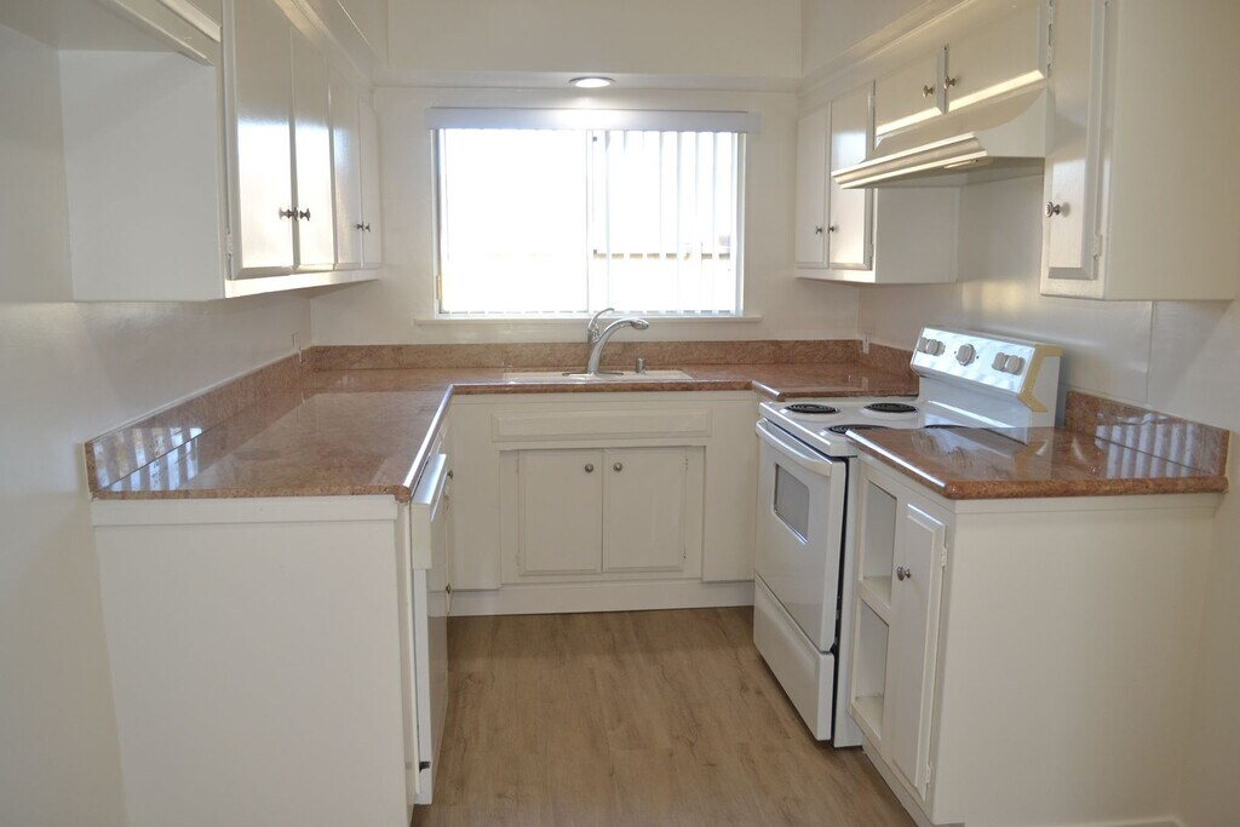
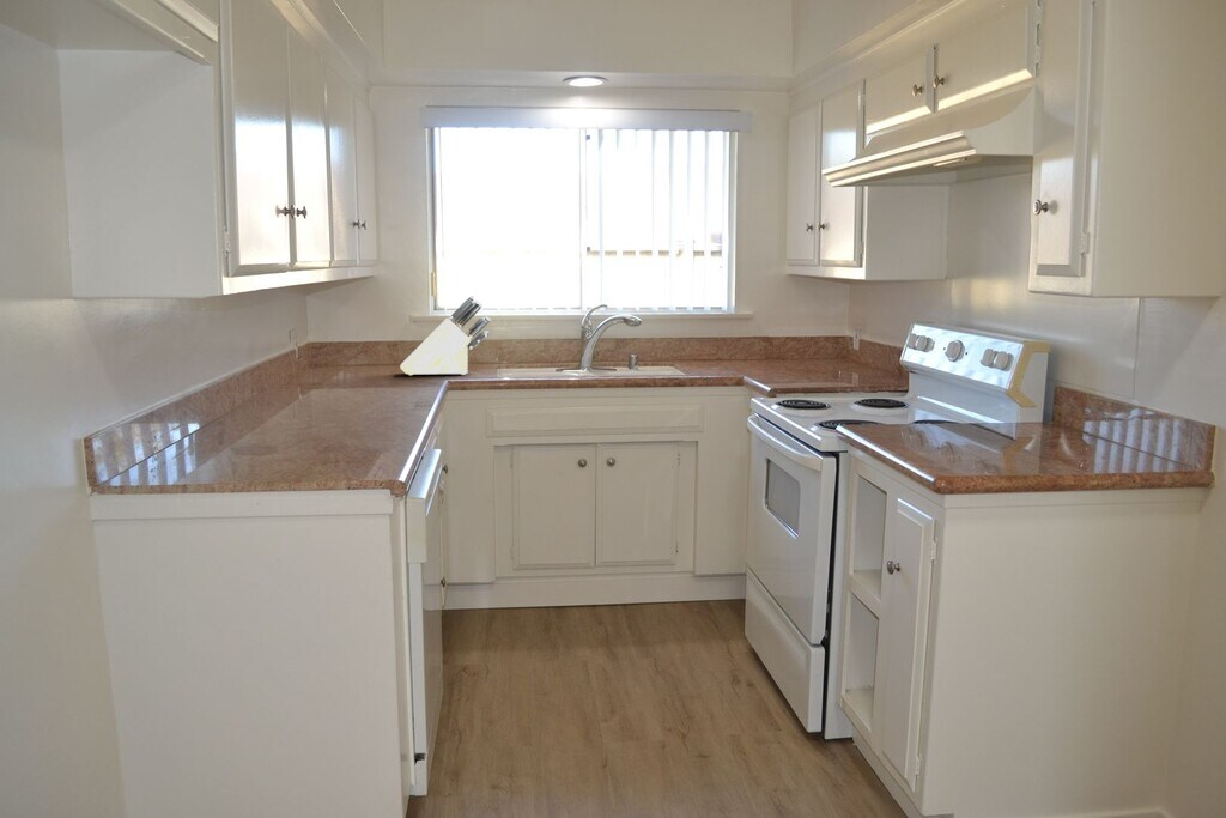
+ knife block (445, 334)
